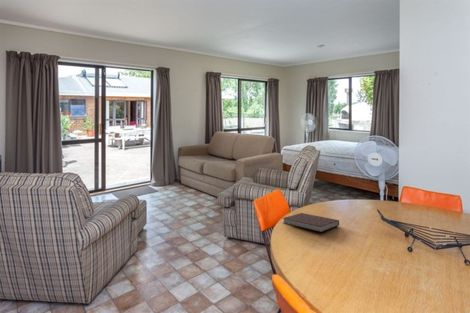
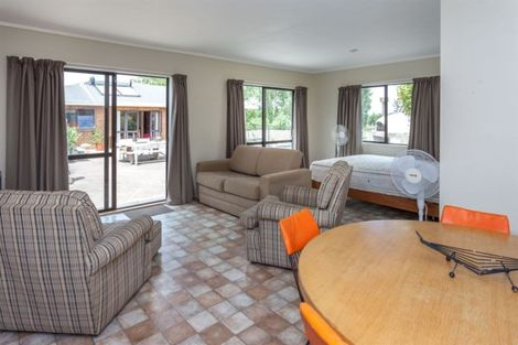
- notebook (310, 221)
